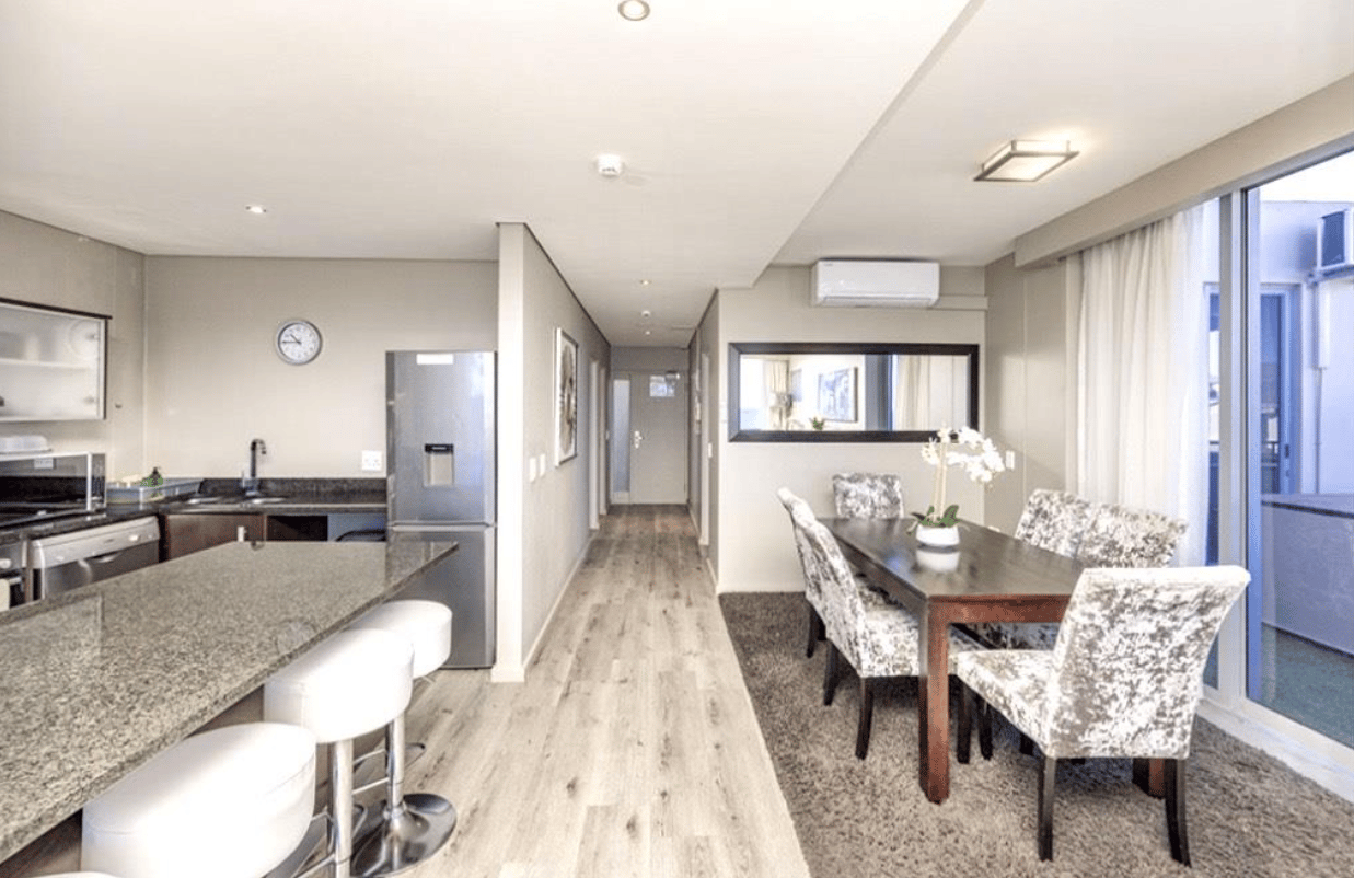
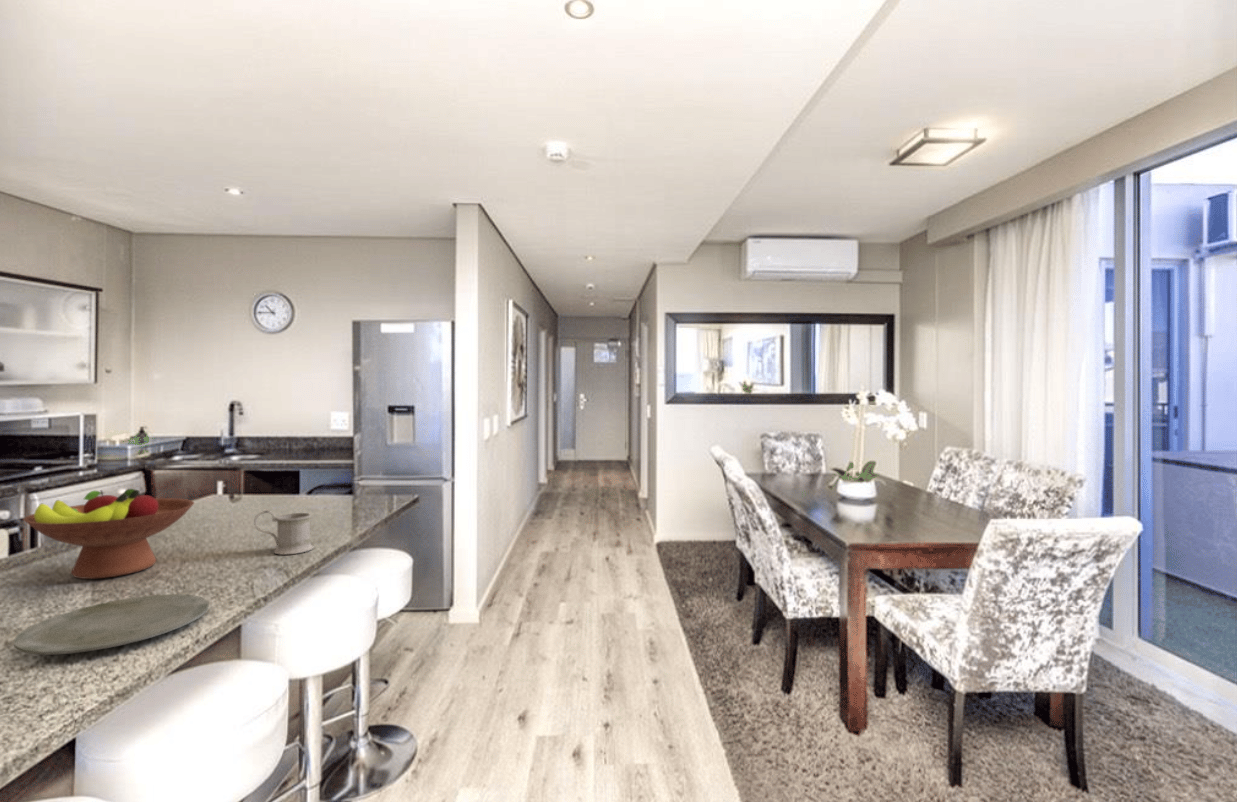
+ mug (284, 529)
+ plate (119, 623)
+ fruit bowl (115, 528)
